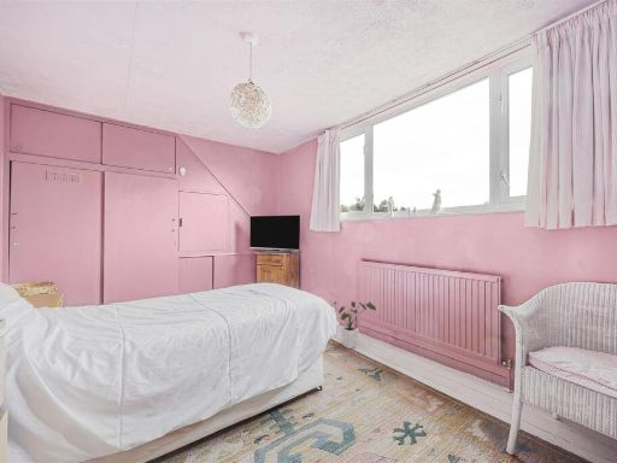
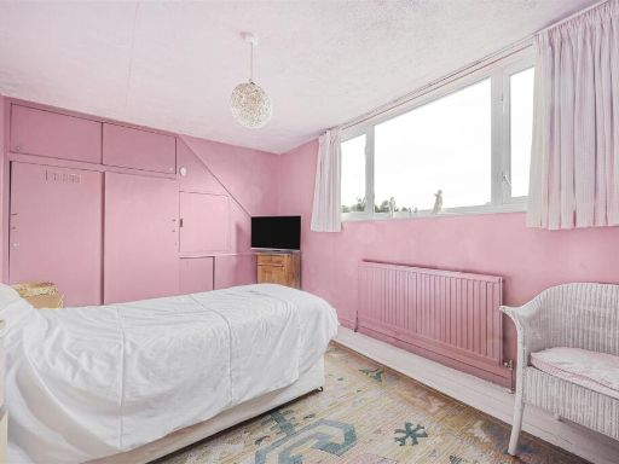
- house plant (351, 324)
